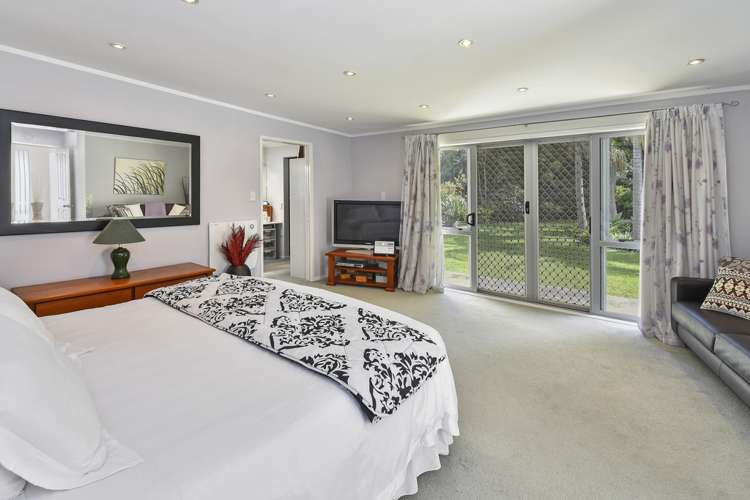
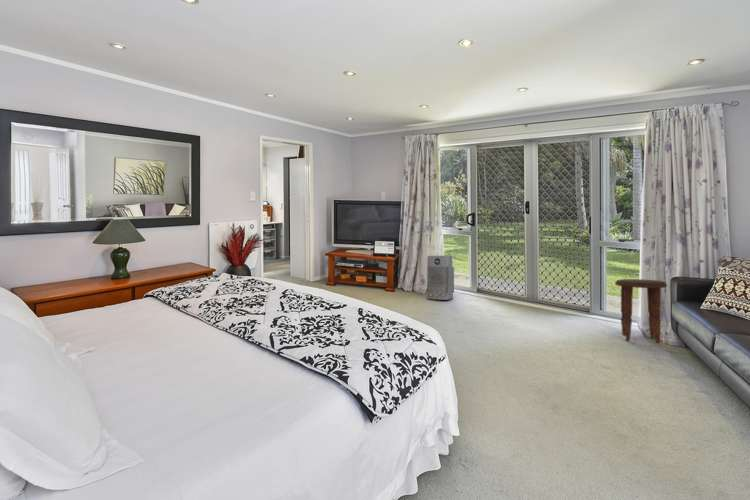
+ air purifier (440, 276)
+ side table (648, 310)
